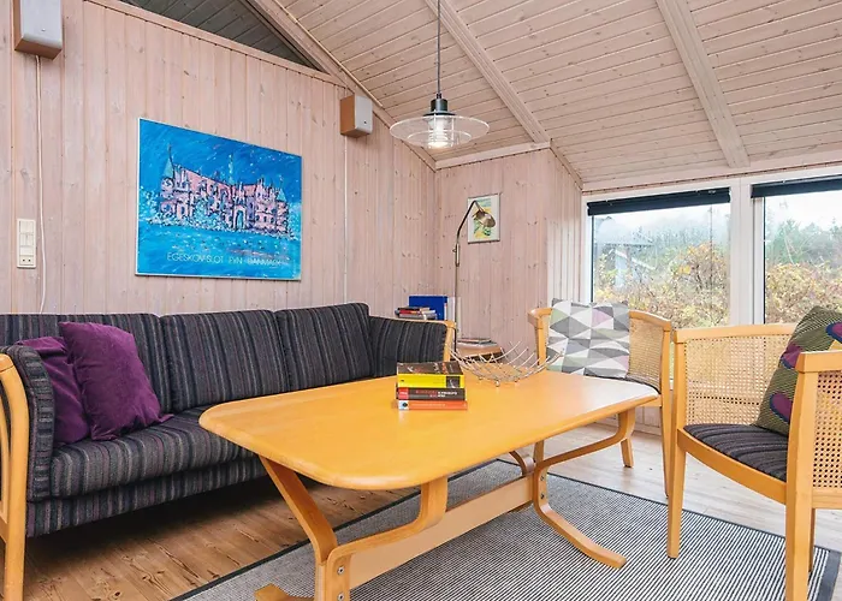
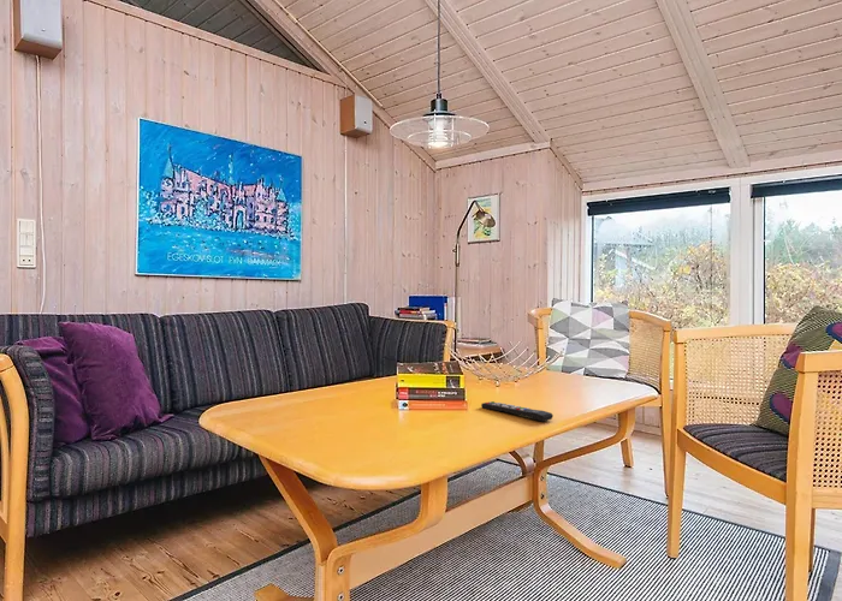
+ remote control (515, 410)
